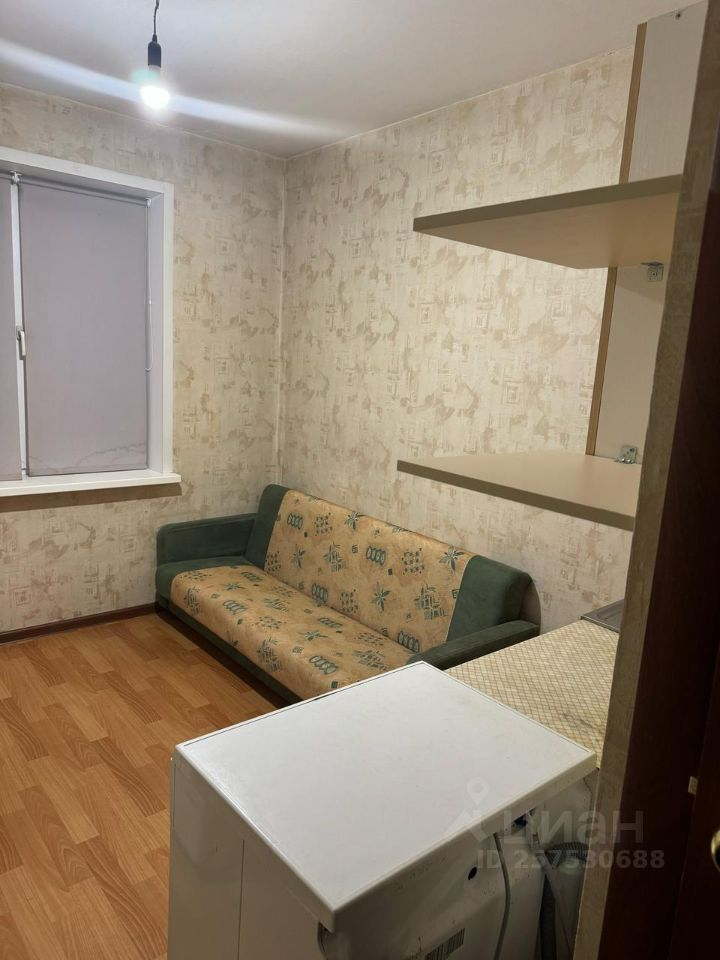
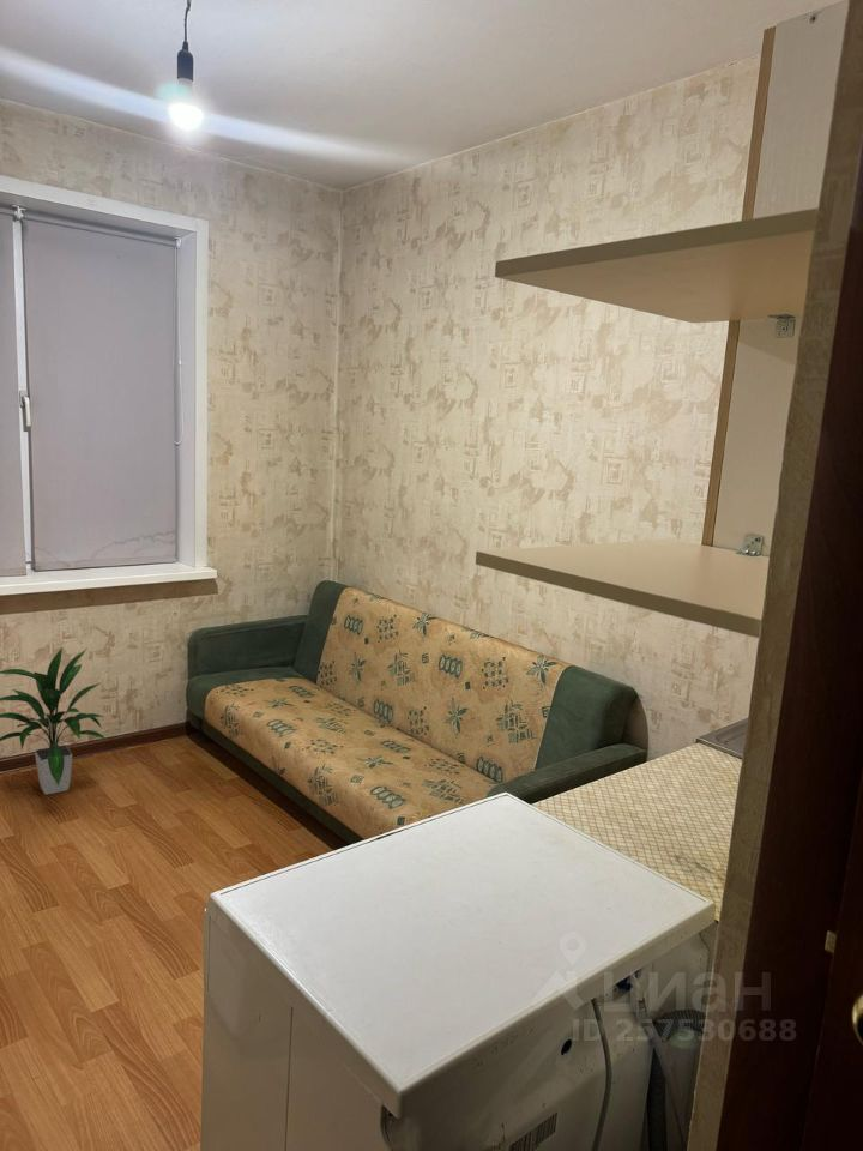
+ indoor plant (50, 722)
